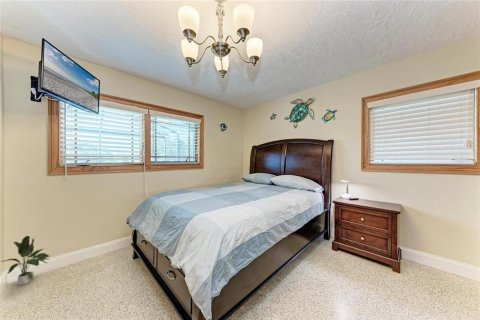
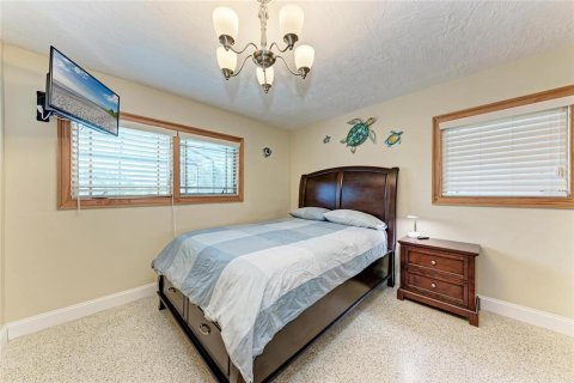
- potted plant (27, 261)
